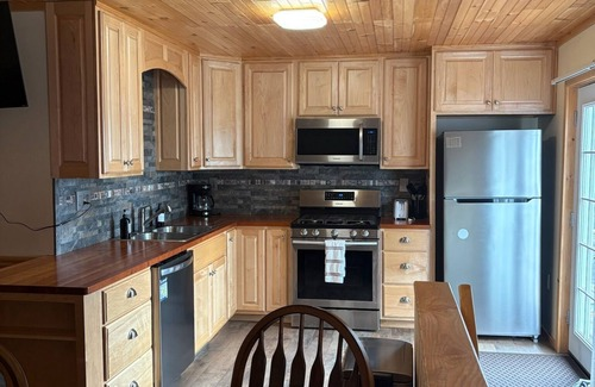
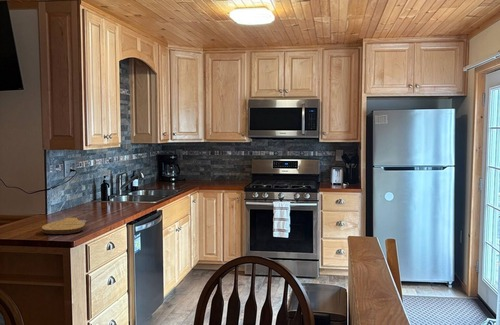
+ key chain (68, 223)
